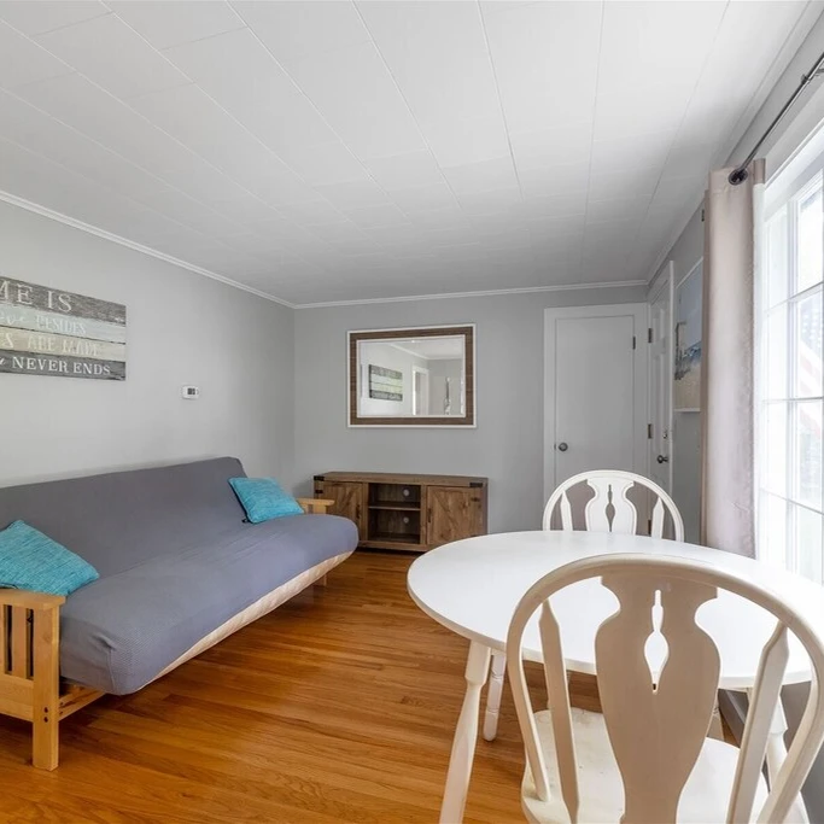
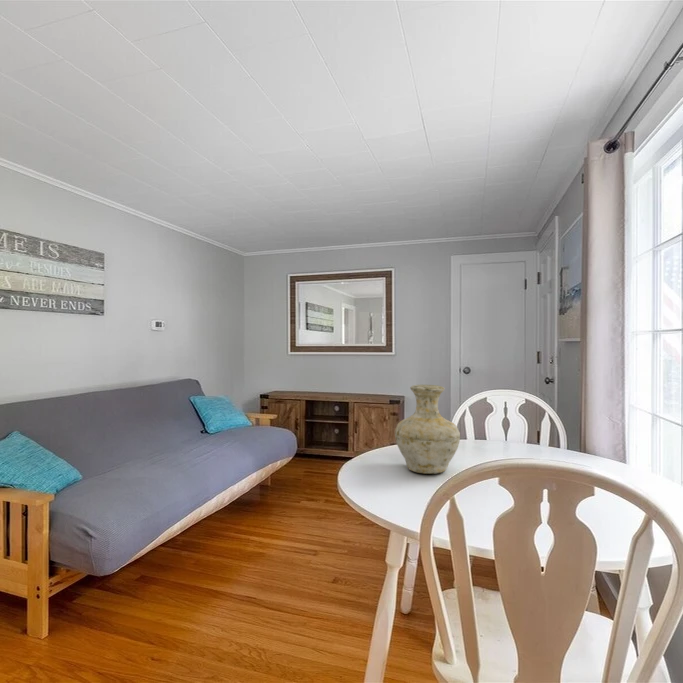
+ vase (426, 427)
